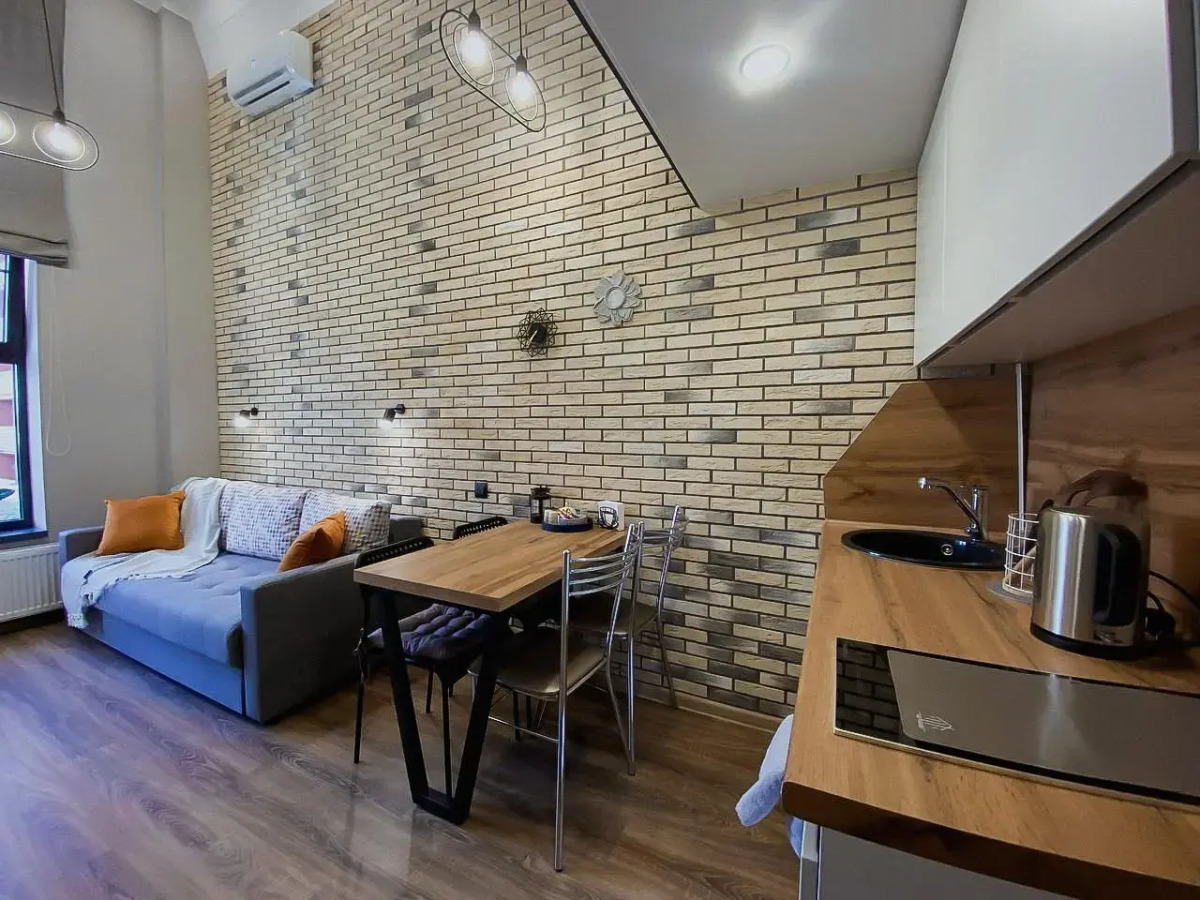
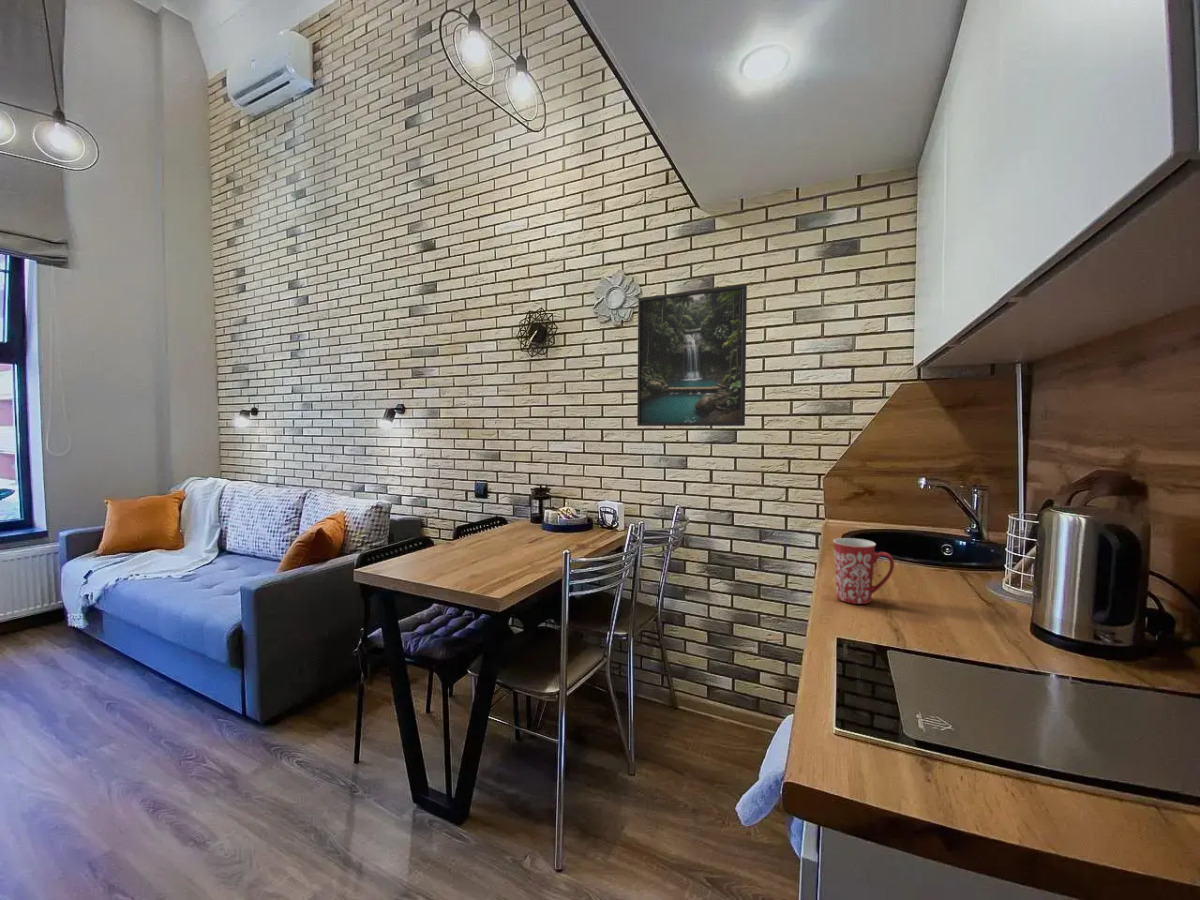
+ mug (862, 571)
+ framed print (689, 359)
